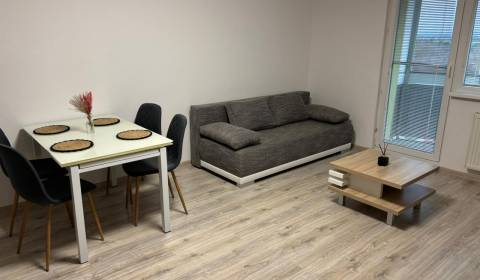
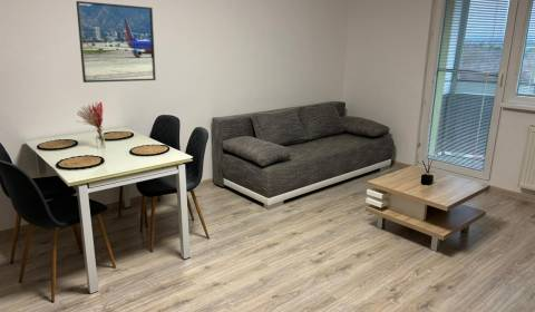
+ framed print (118, 43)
